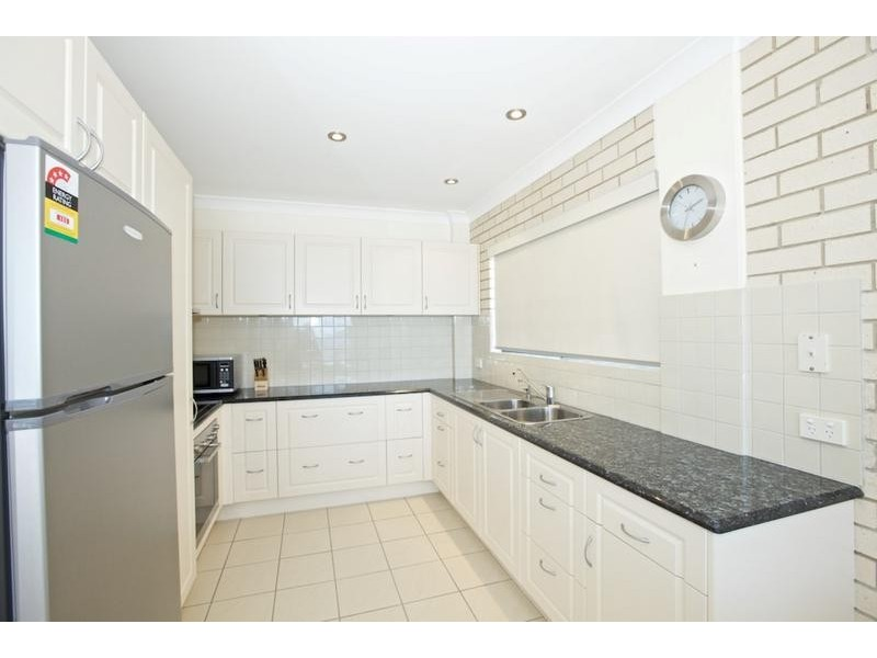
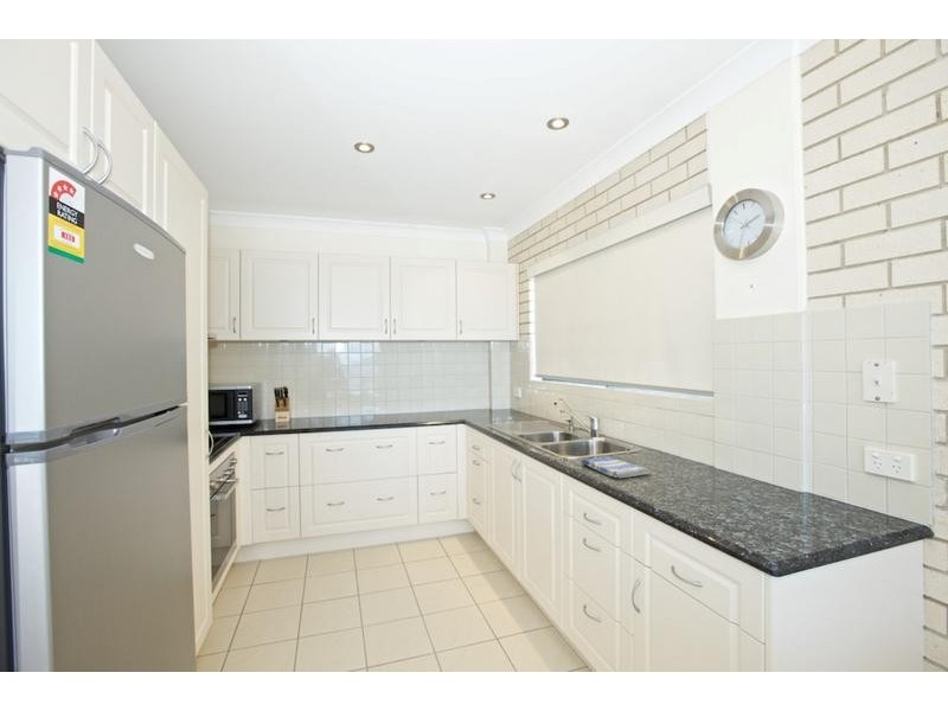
+ dish towel (614, 466)
